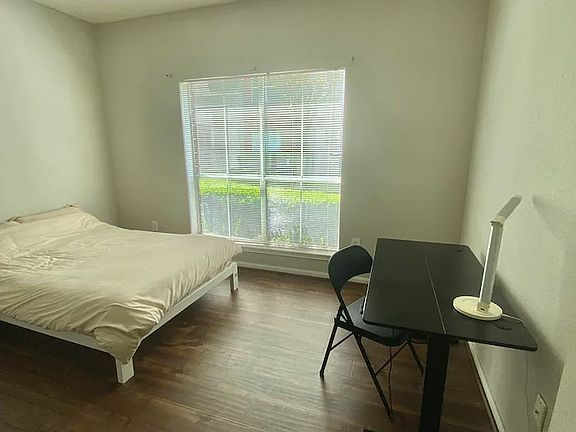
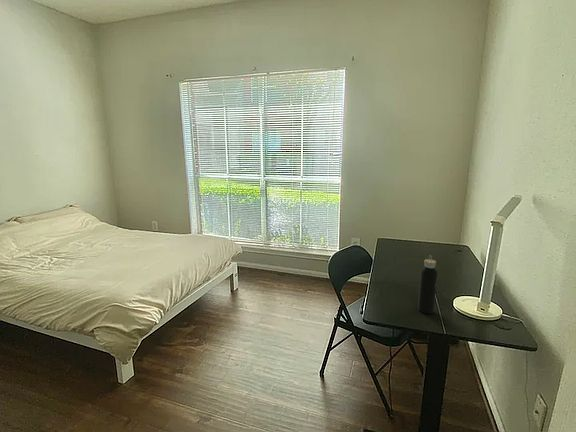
+ water bottle (428, 283)
